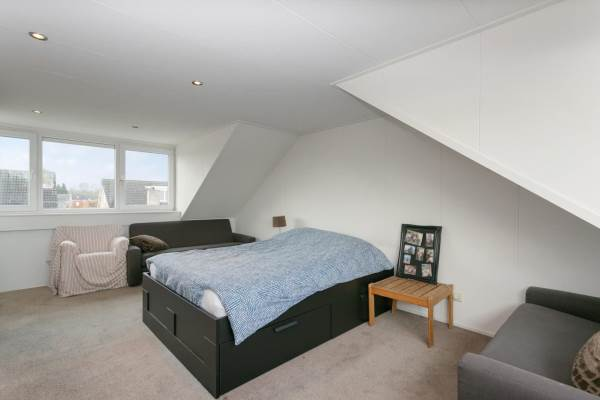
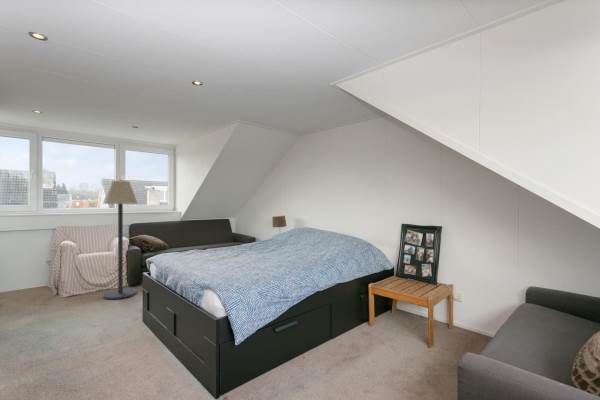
+ floor lamp (120, 237)
